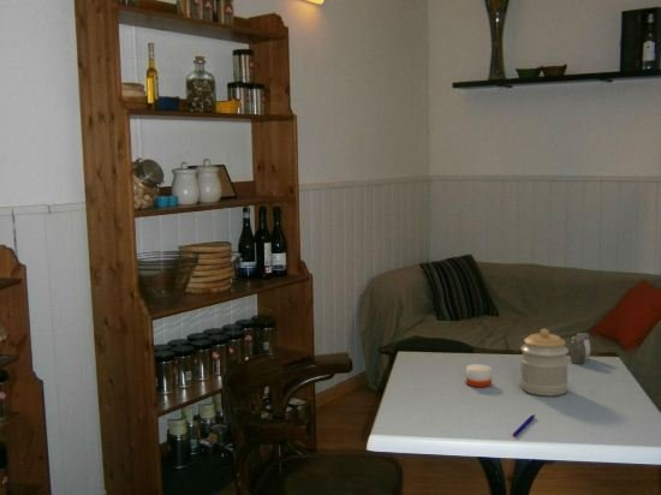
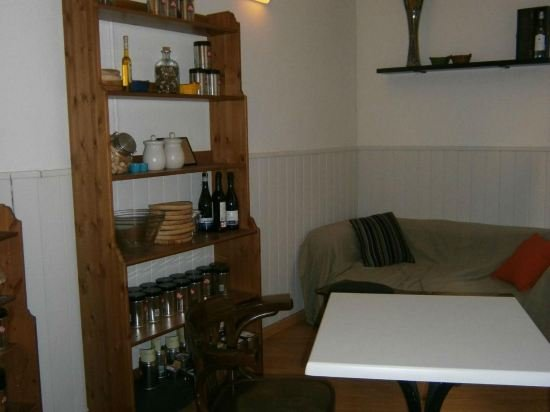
- jar (543, 359)
- salt and pepper shaker (579, 347)
- candle (478, 366)
- pen (524, 424)
